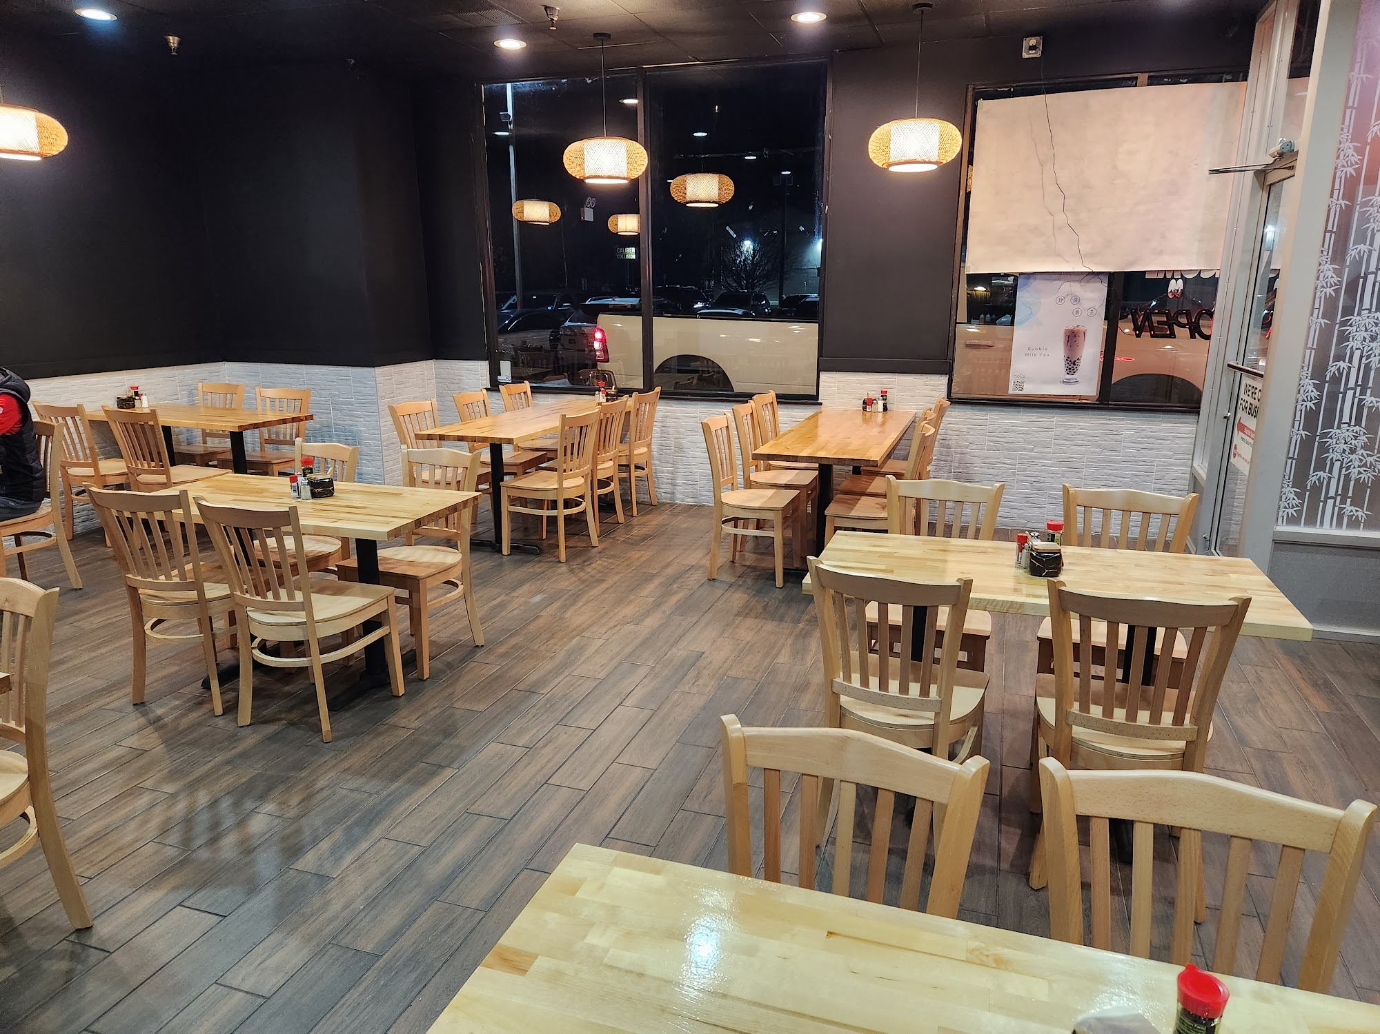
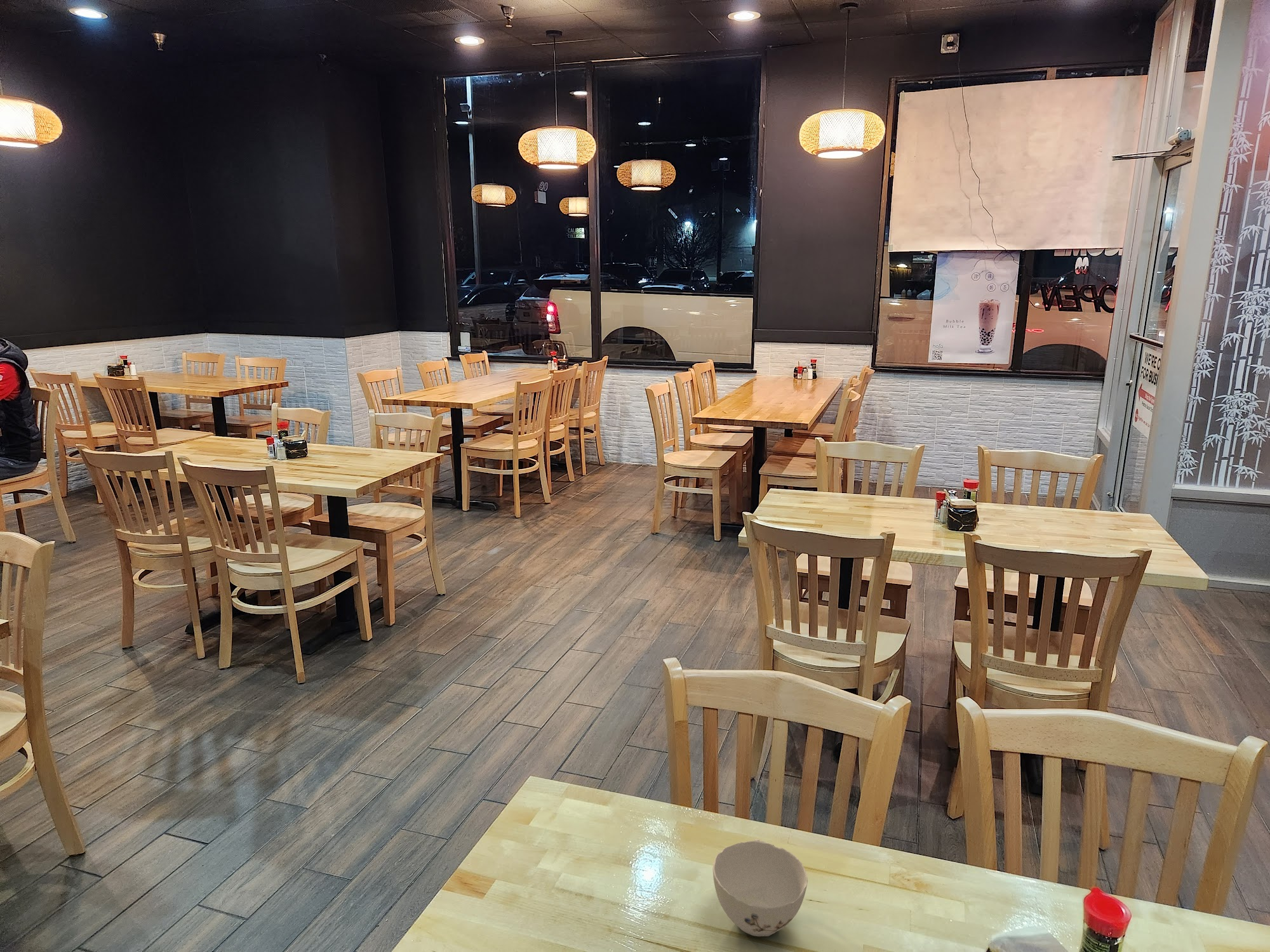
+ teacup (758, 889)
